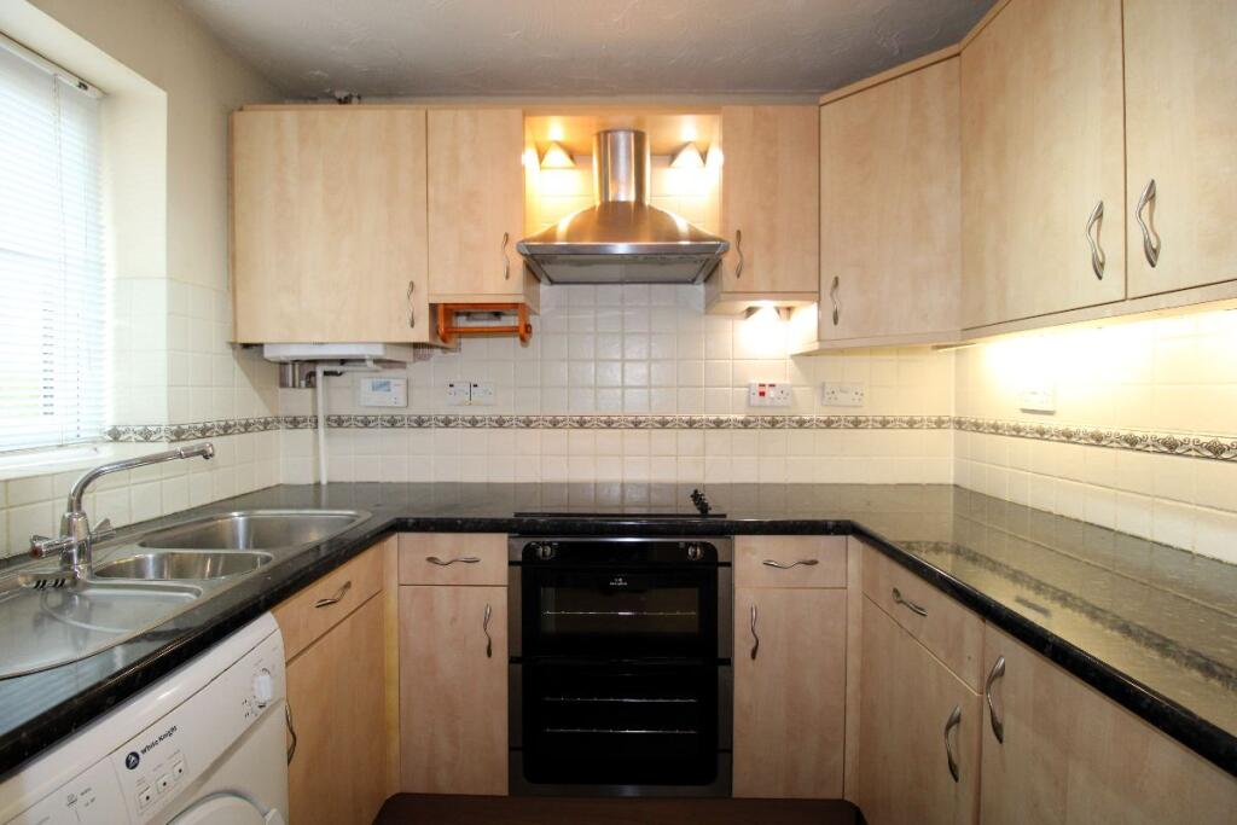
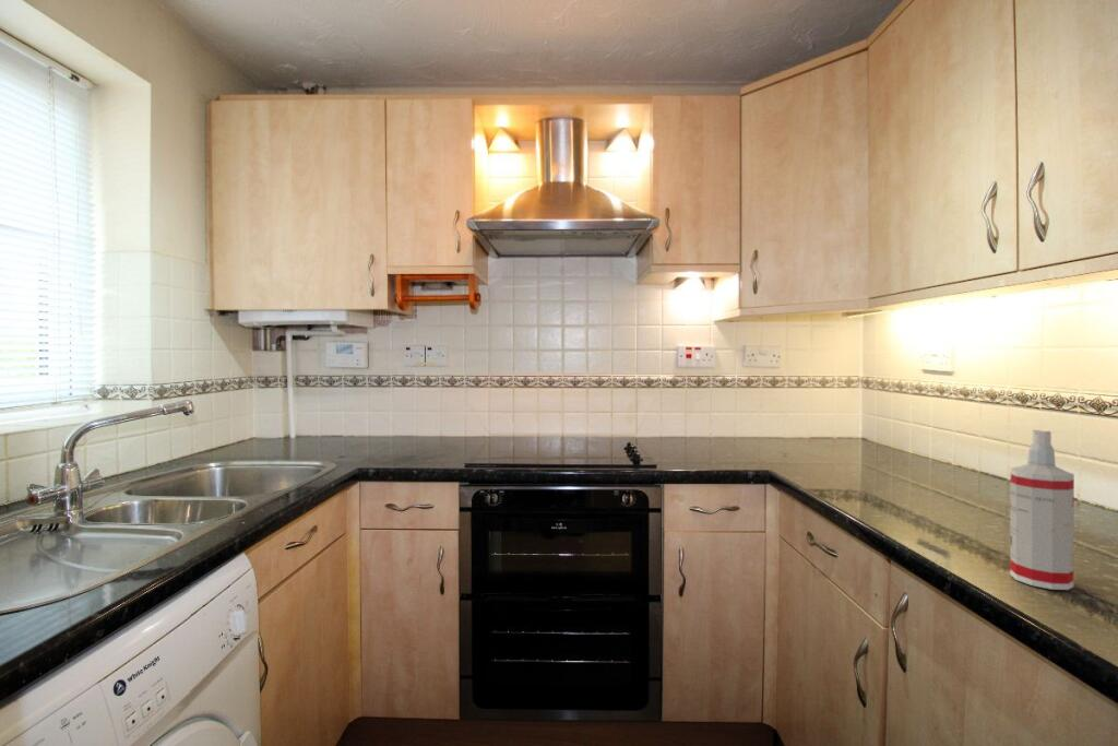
+ spray bottle (1040, 505)
